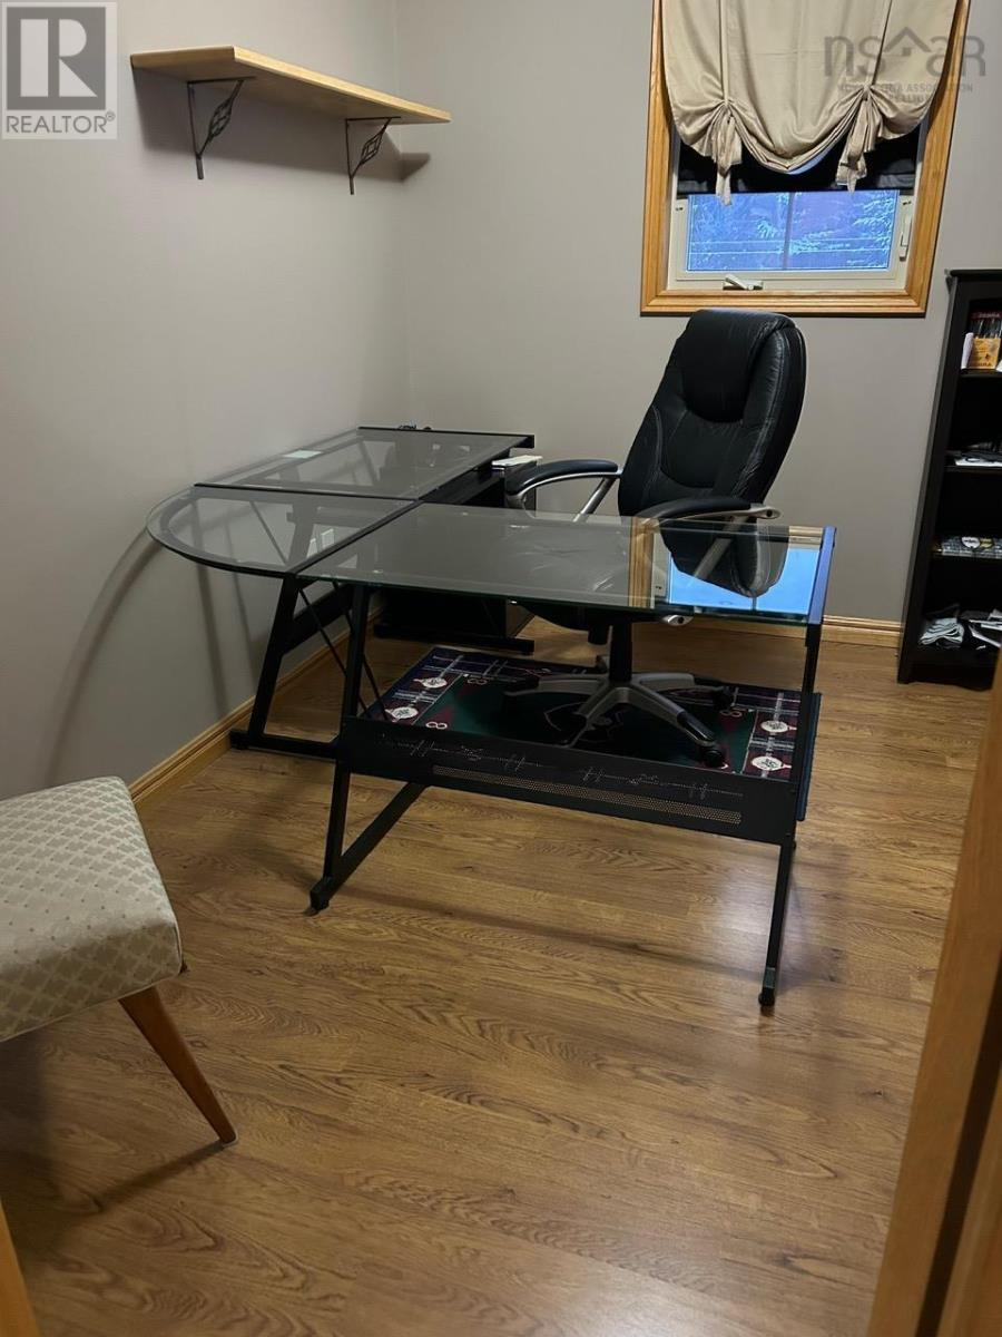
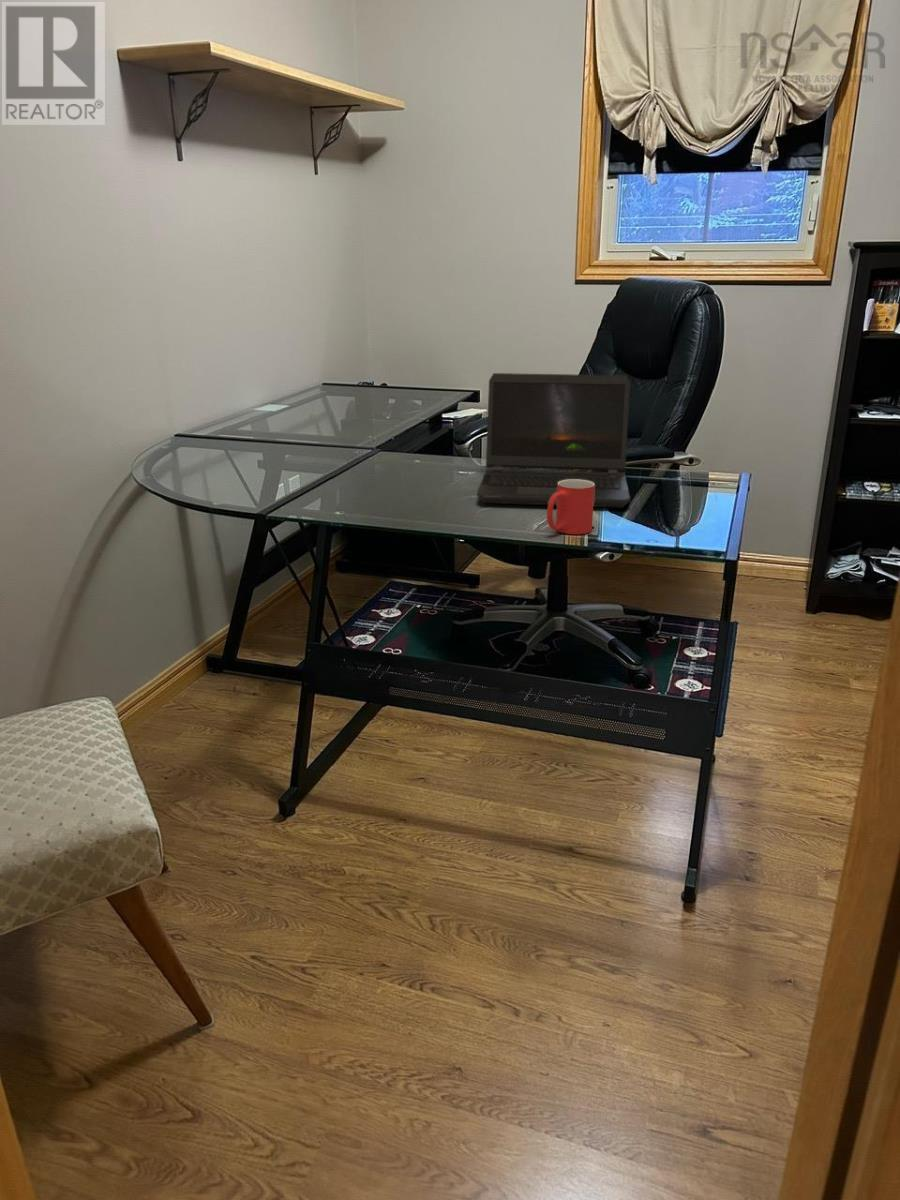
+ laptop computer (555, 437)
+ mug (567, 508)
